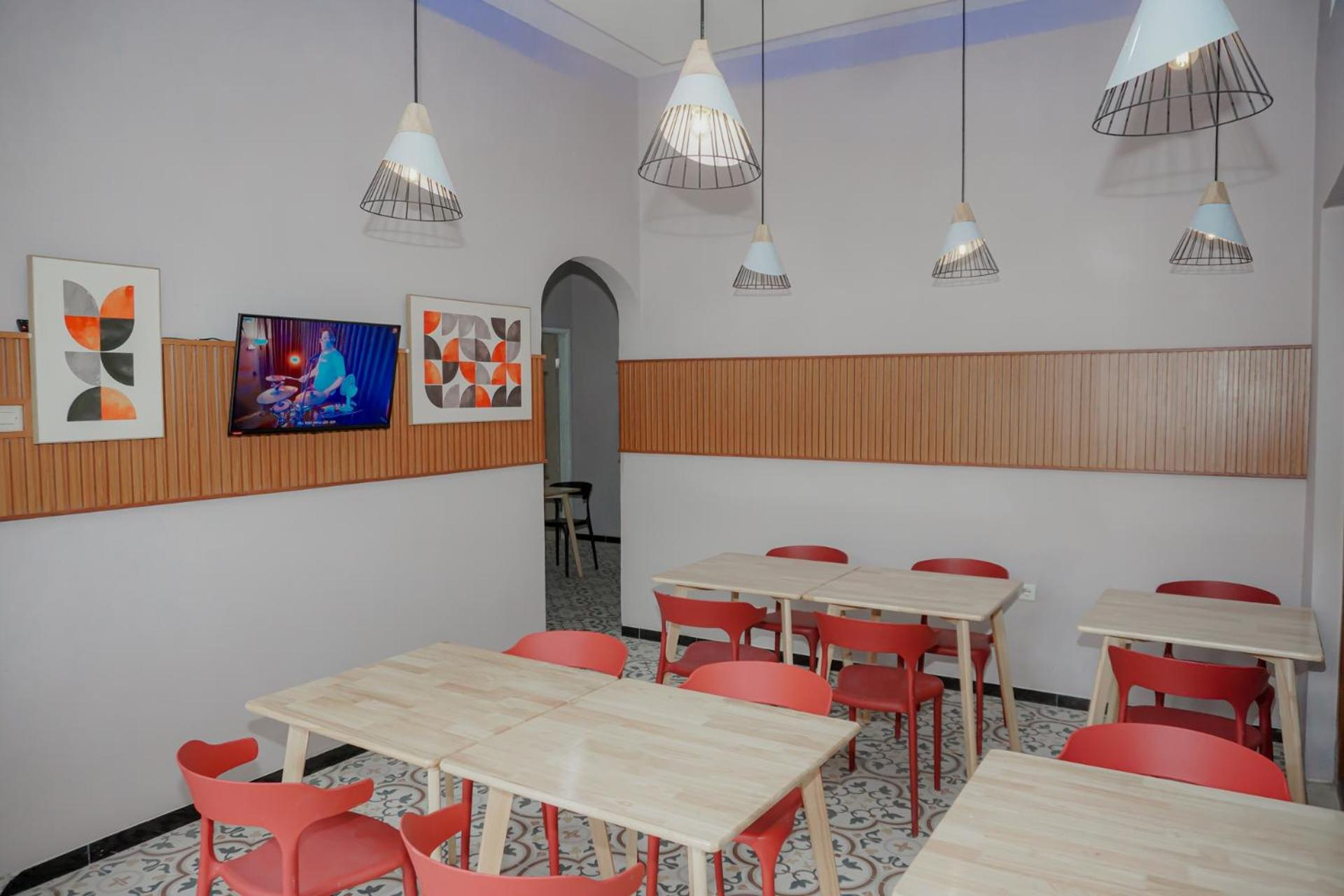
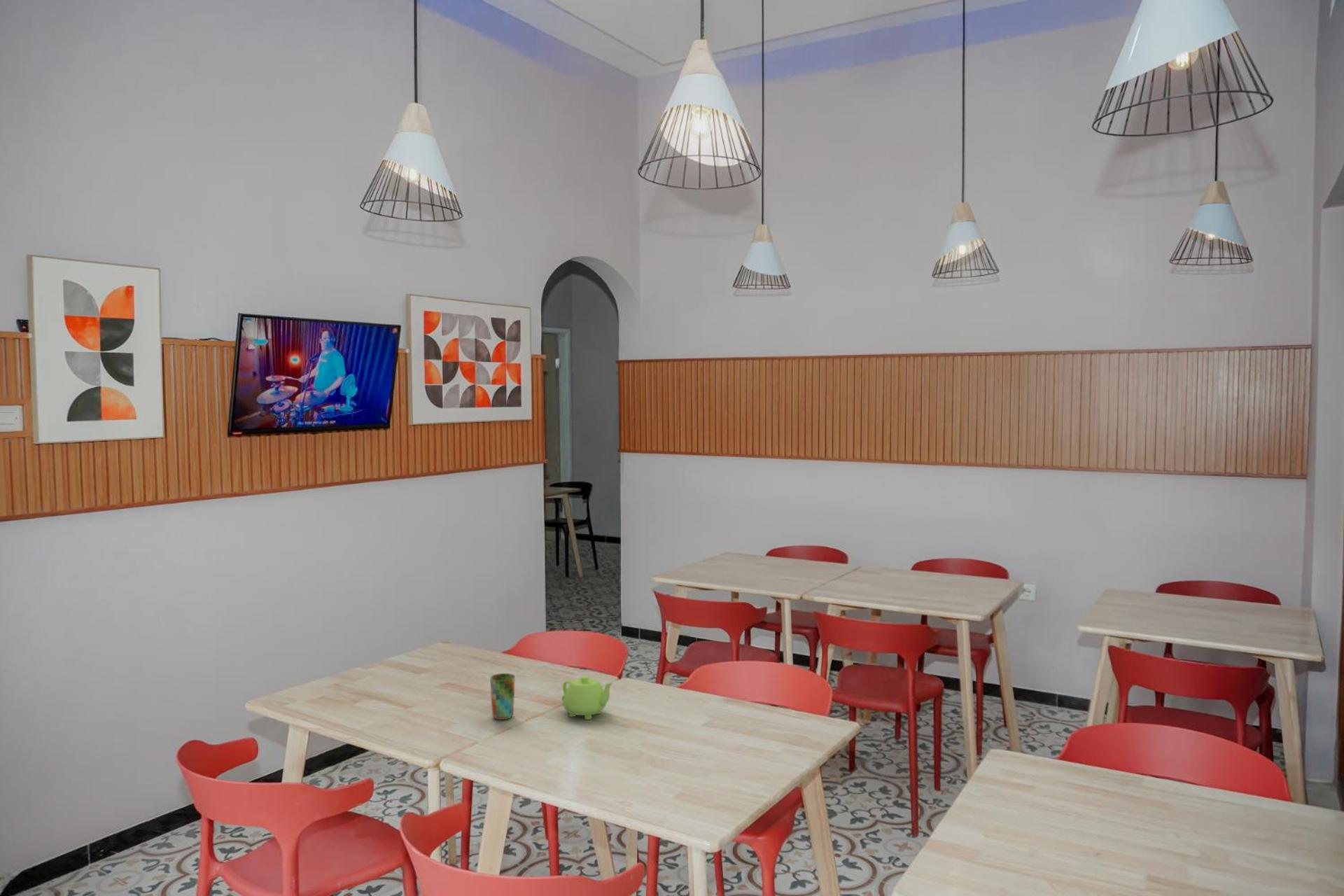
+ teapot (587, 696)
+ cup (503, 696)
